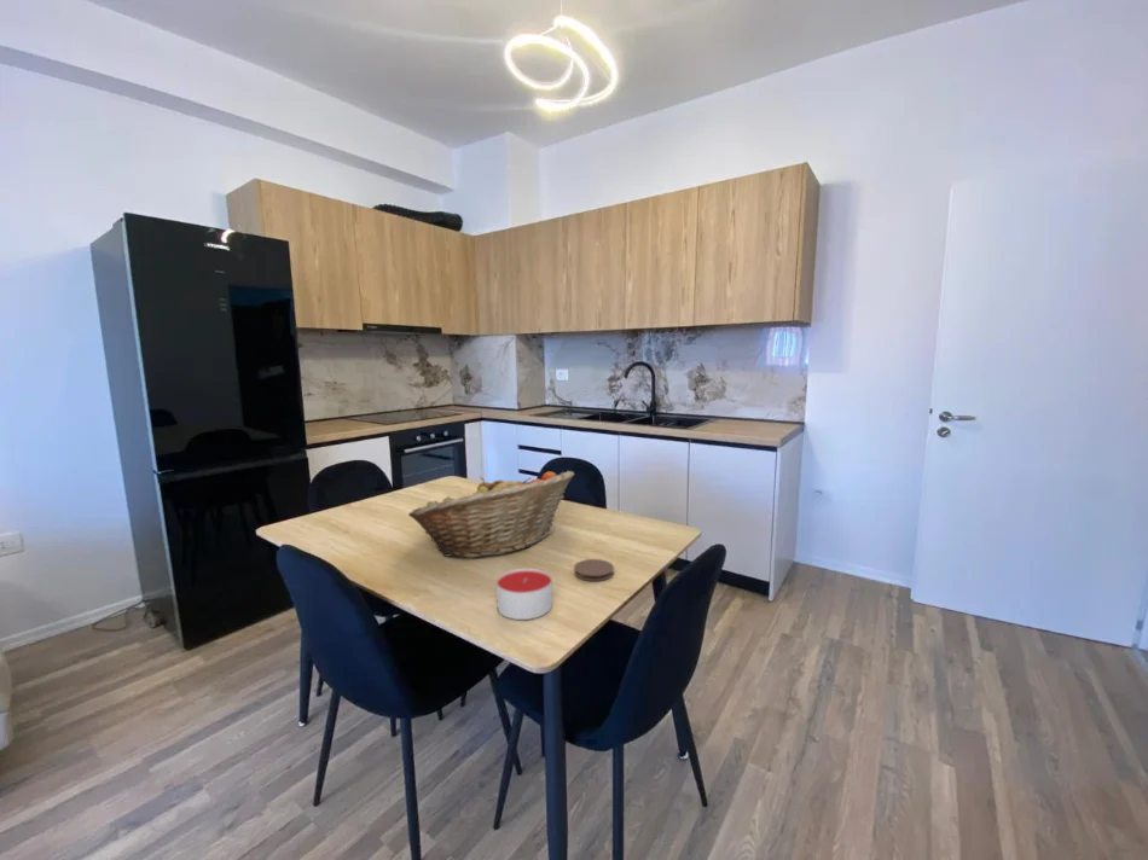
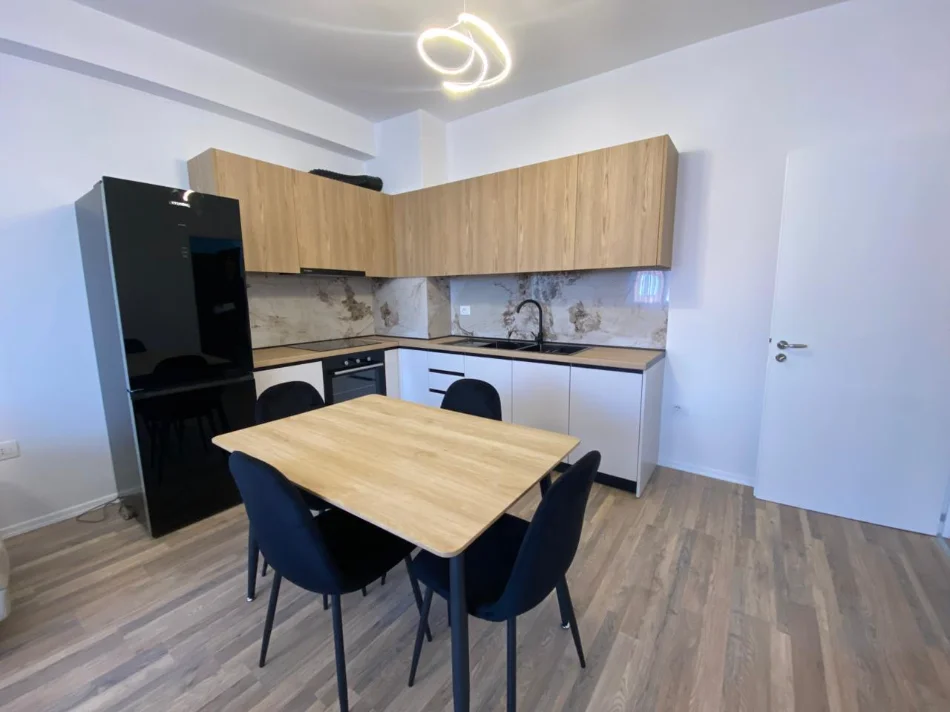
- fruit basket (497, 505)
- candle (524, 591)
- coaster (593, 569)
